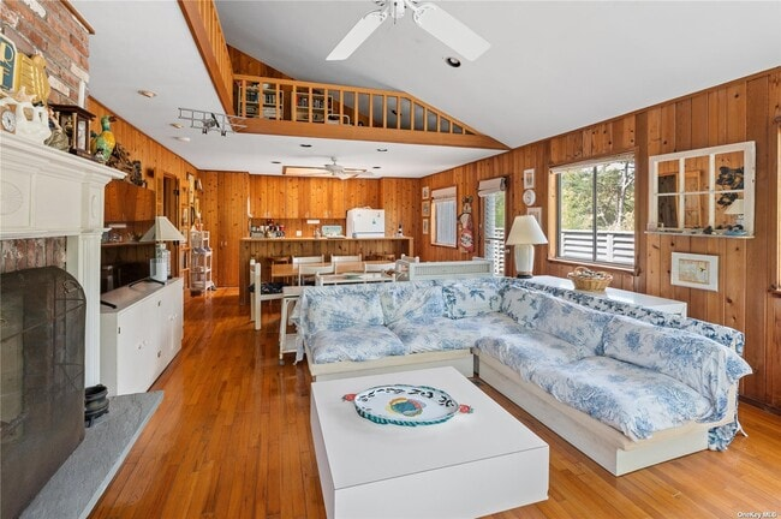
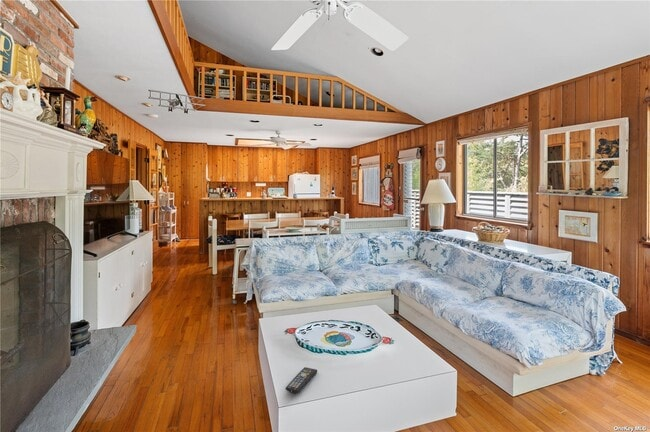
+ remote control (302, 378)
